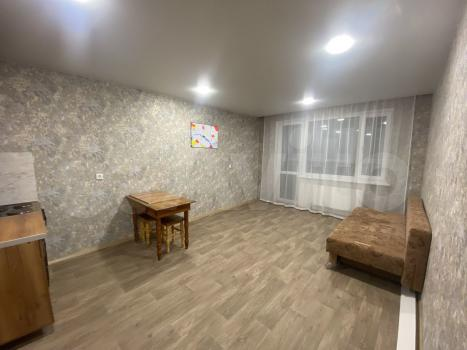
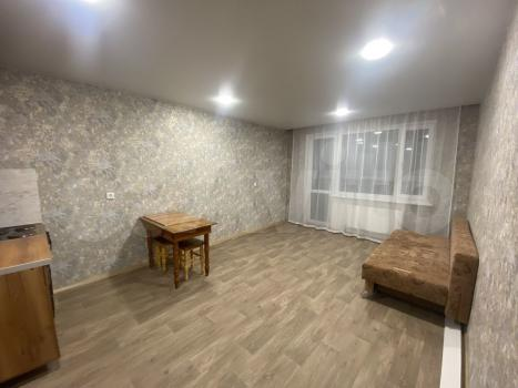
- wall art (205, 136)
